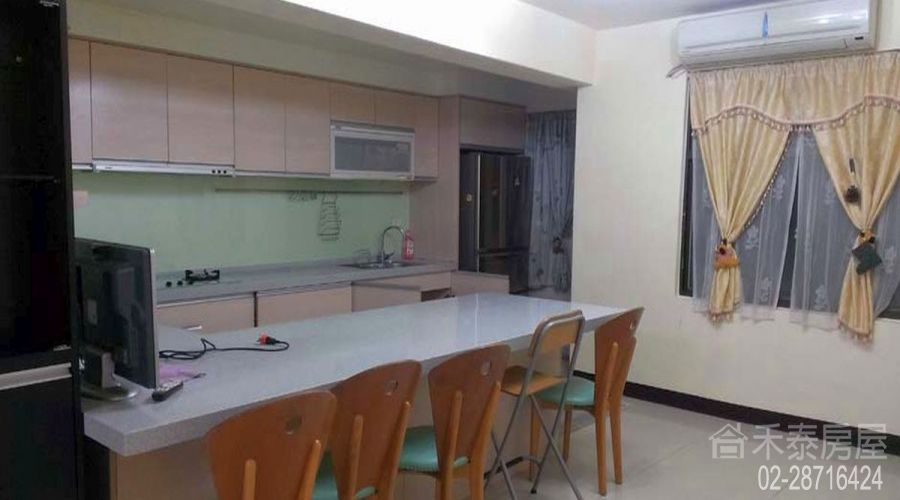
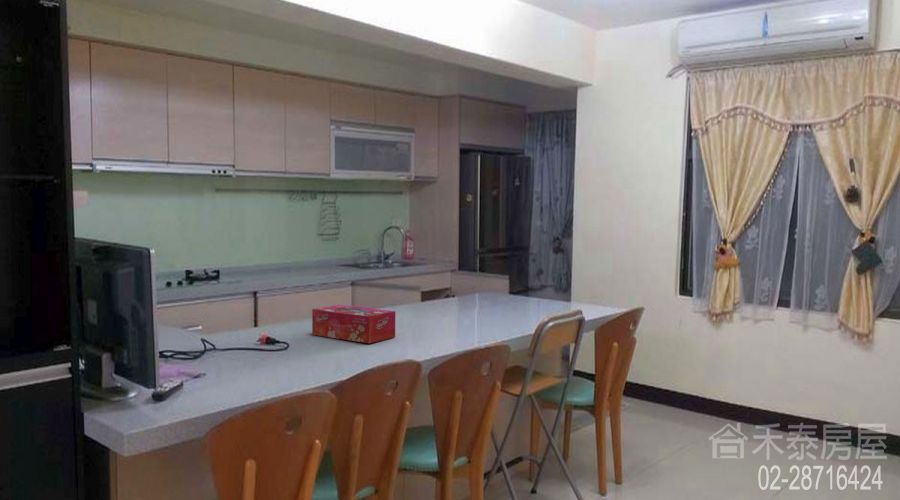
+ tissue box (353, 322)
